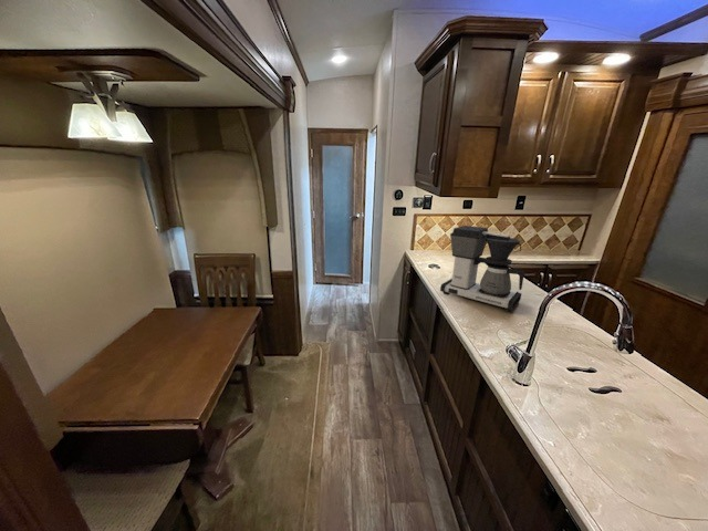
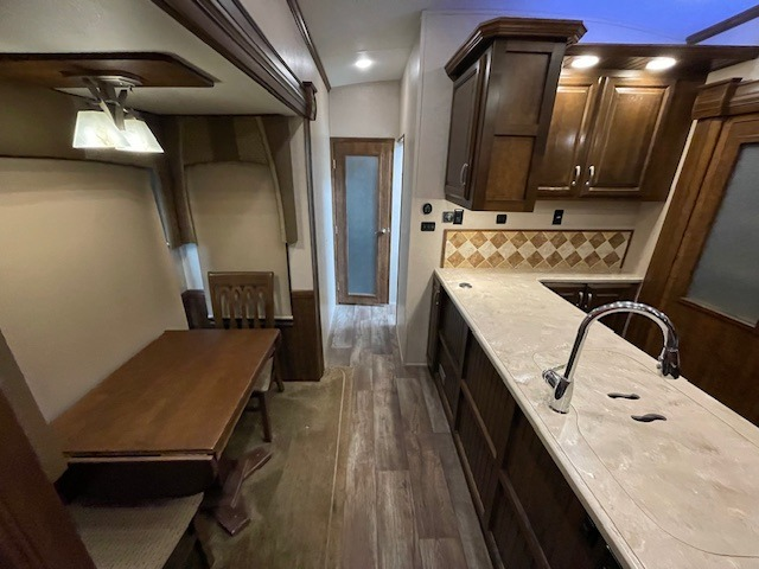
- coffee maker (486, 263)
